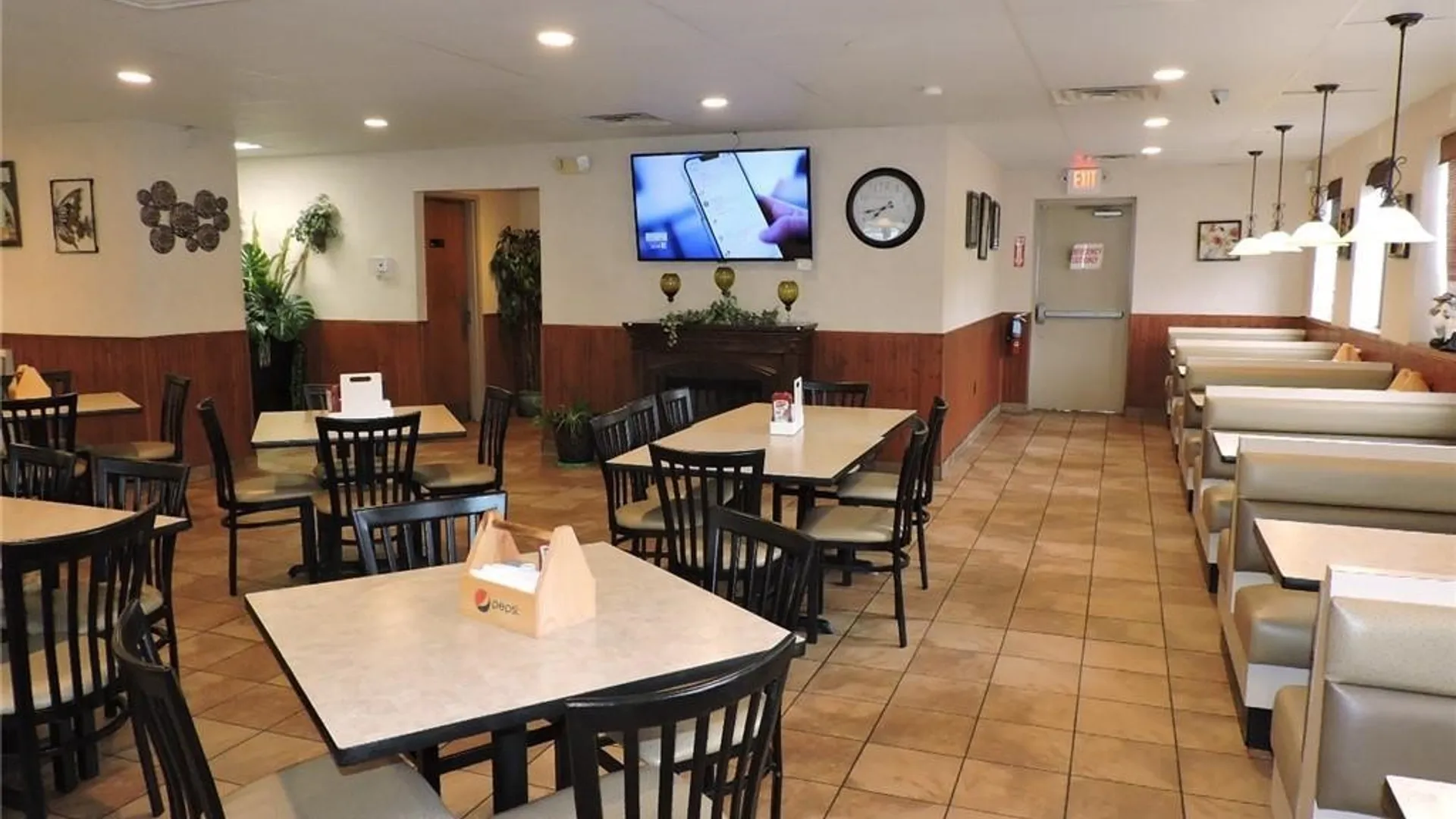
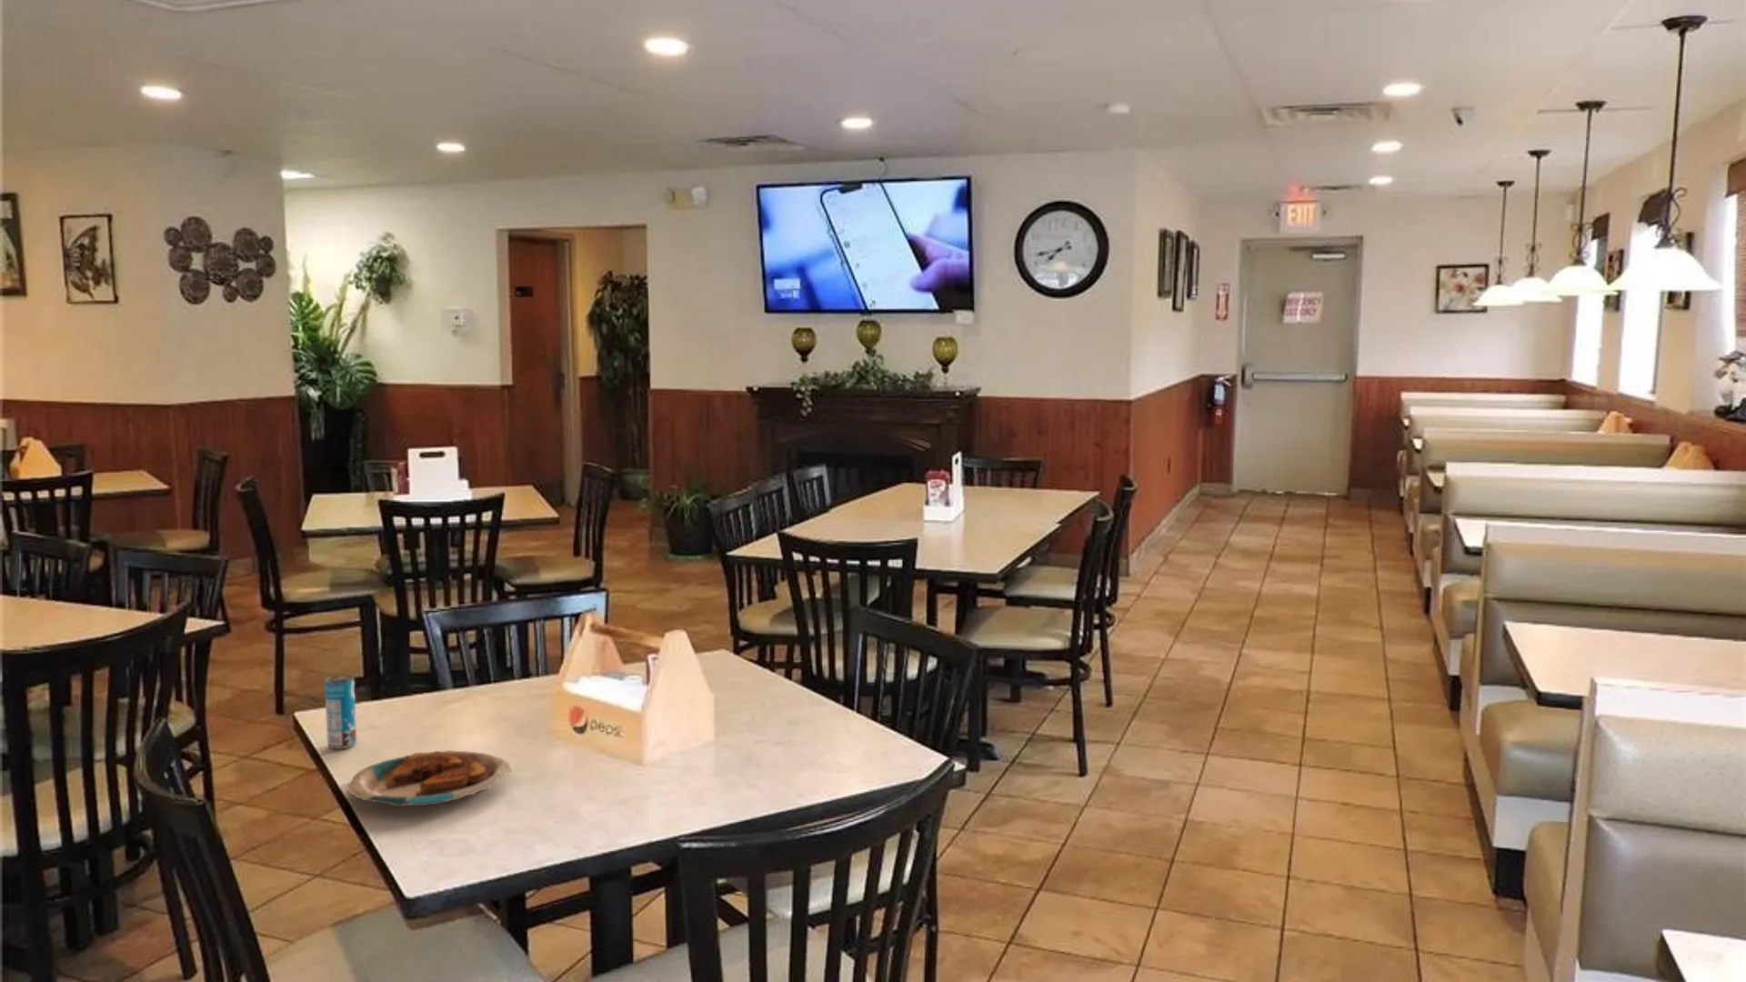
+ beverage can (341, 712)
+ plate (427, 777)
